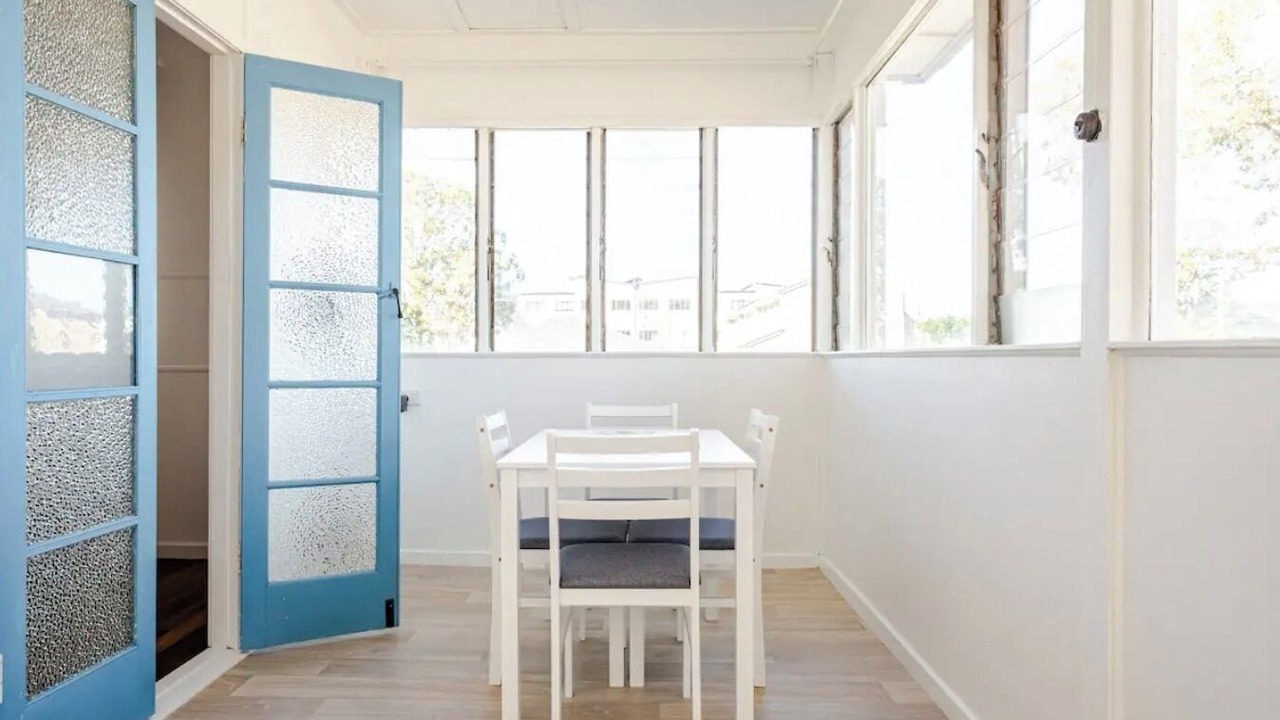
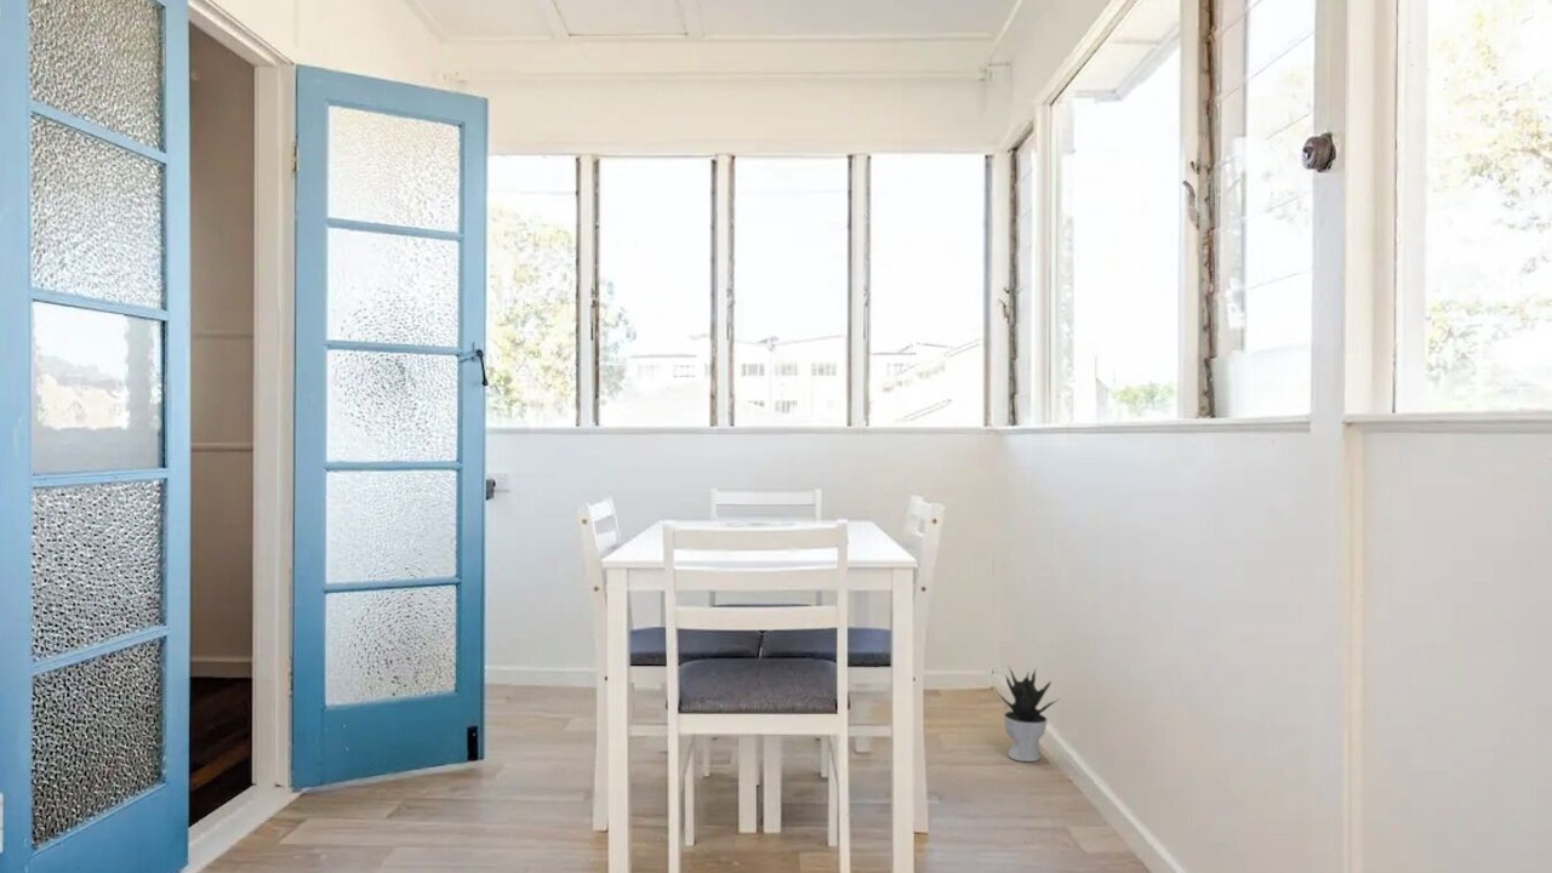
+ potted plant (1021, 711)
